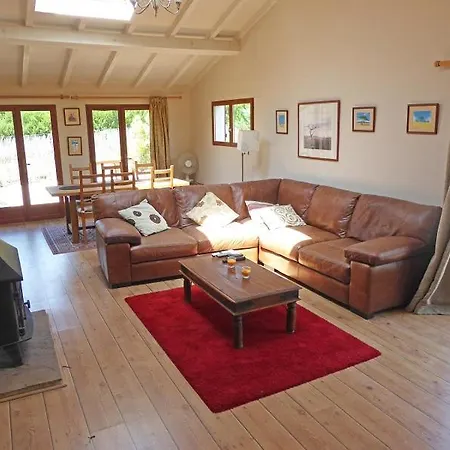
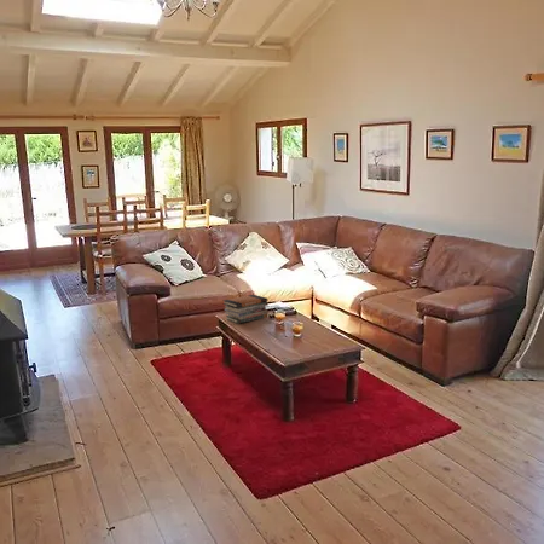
+ book stack (245, 308)
